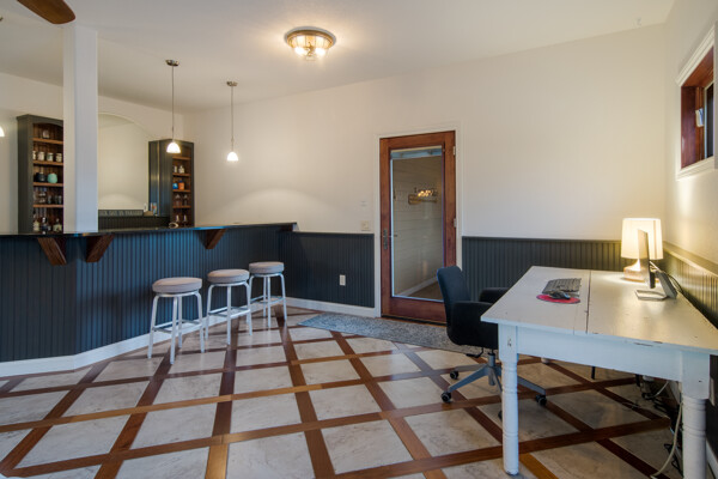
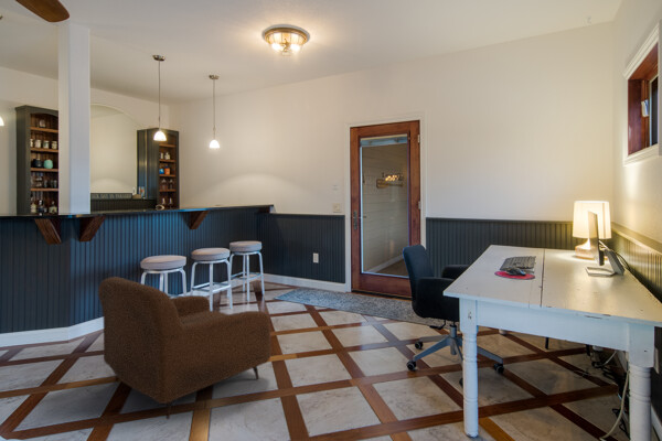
+ armchair (183, 326)
